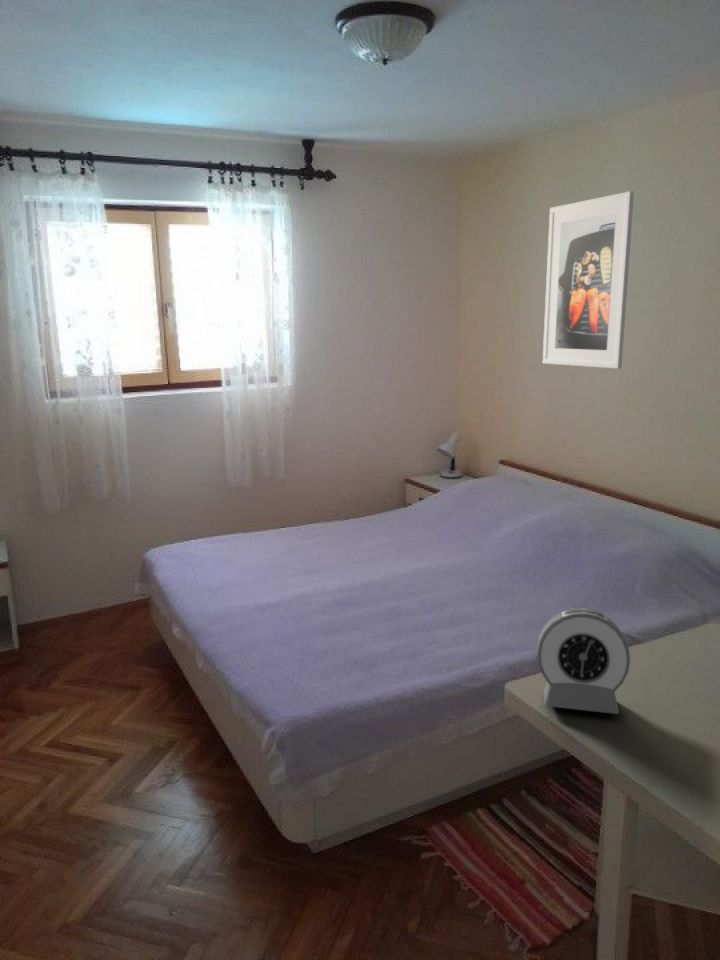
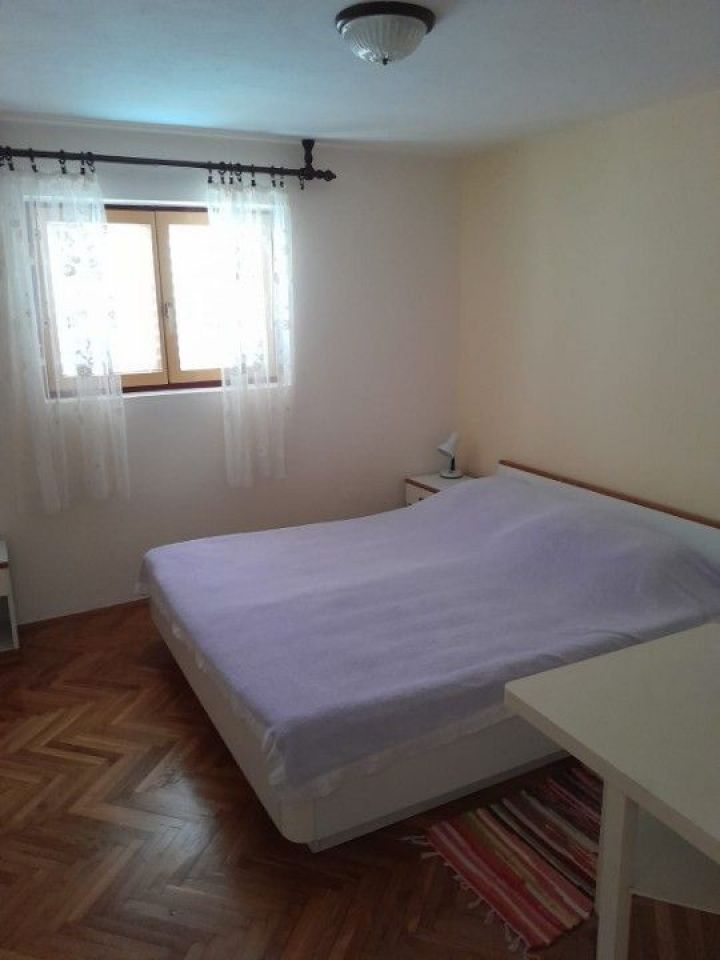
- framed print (584, 284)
- alarm clock (582, 659)
